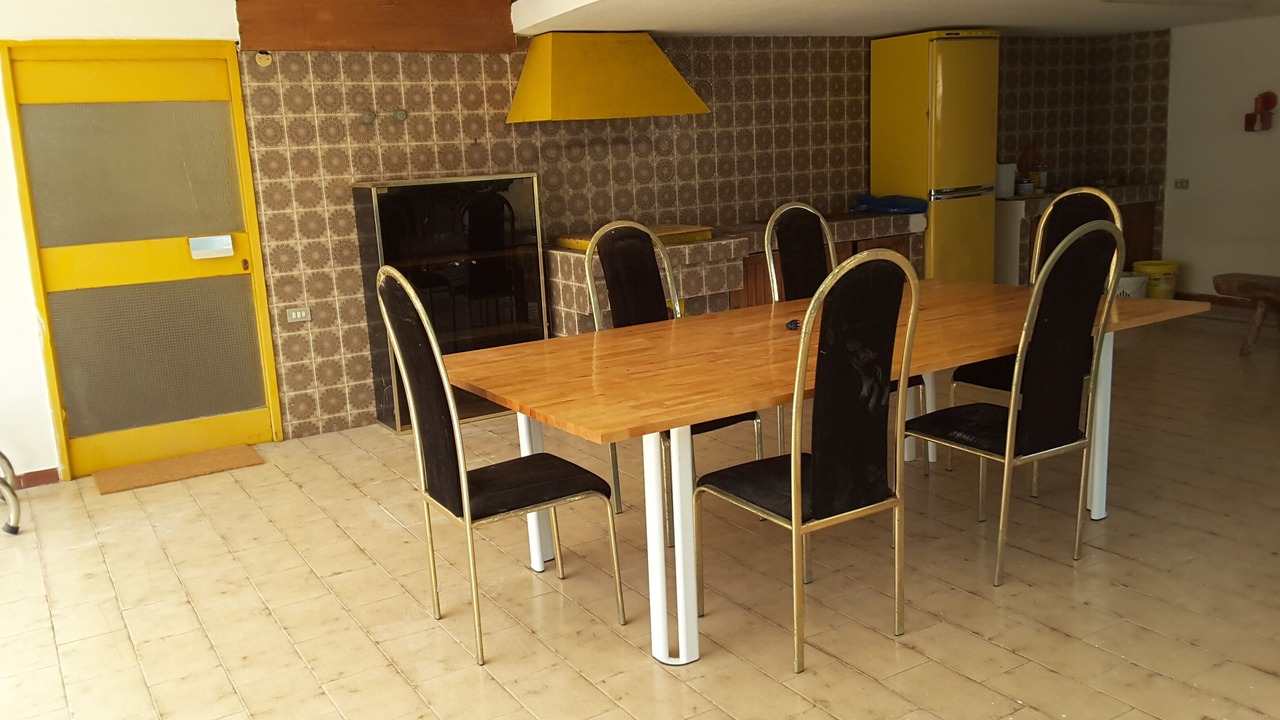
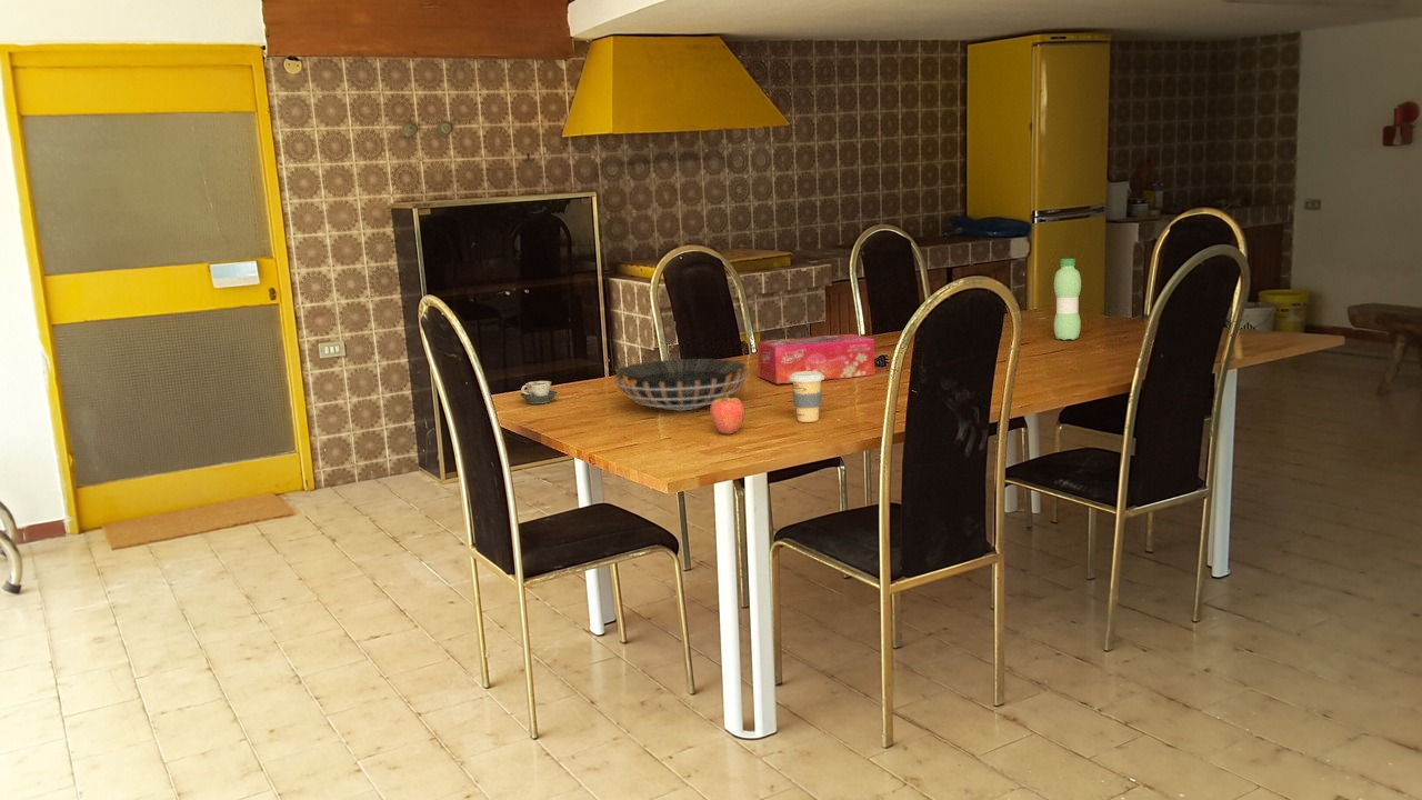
+ water bottle (1066, 299)
+ fruit (727, 411)
+ coffee cup (807, 397)
+ decorative bowl (680, 387)
+ tissue box (815, 358)
+ cup (538, 392)
